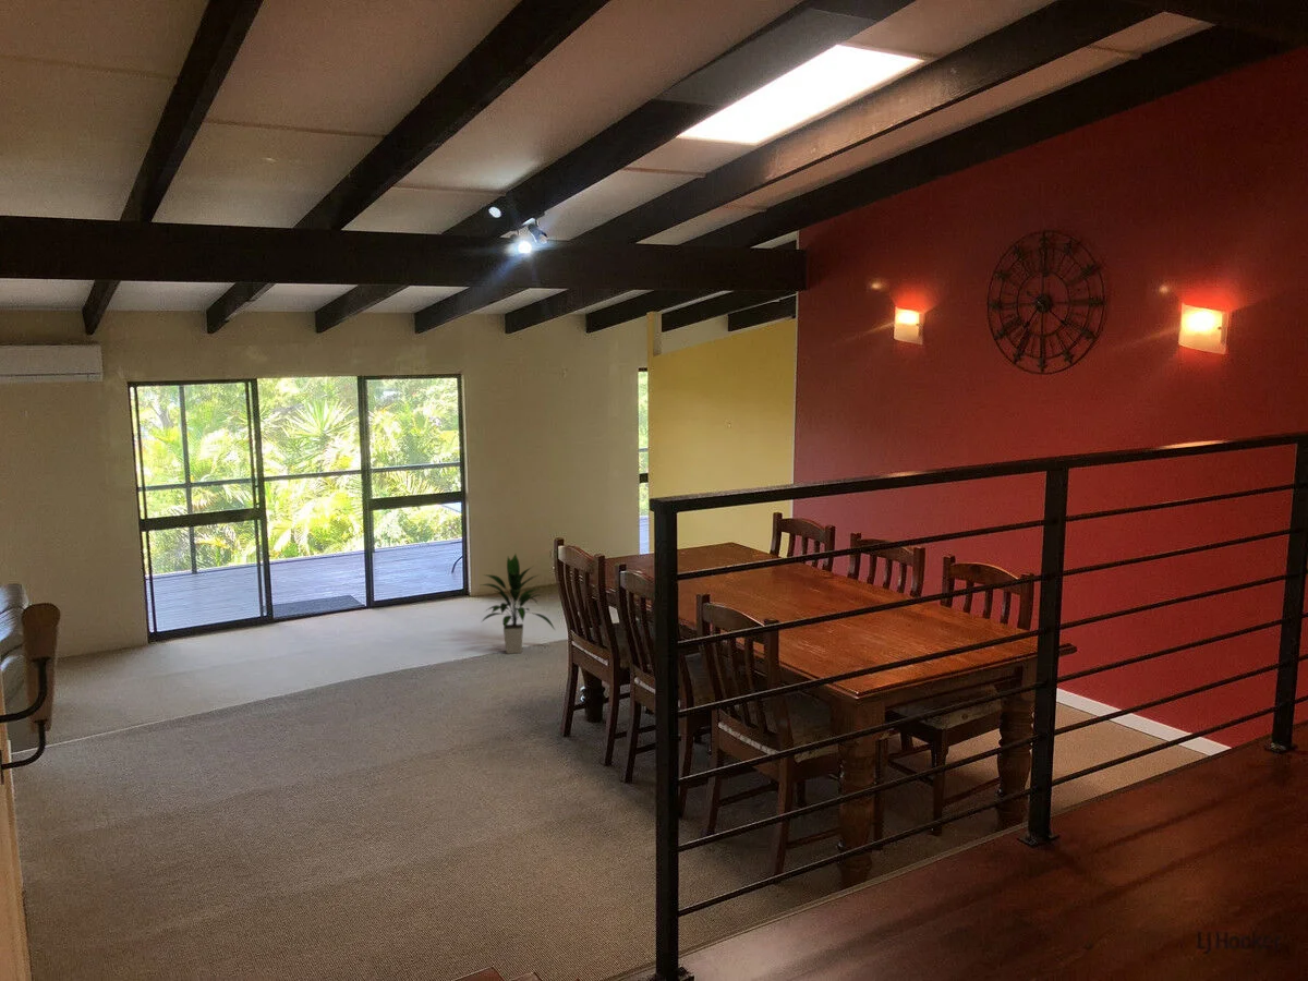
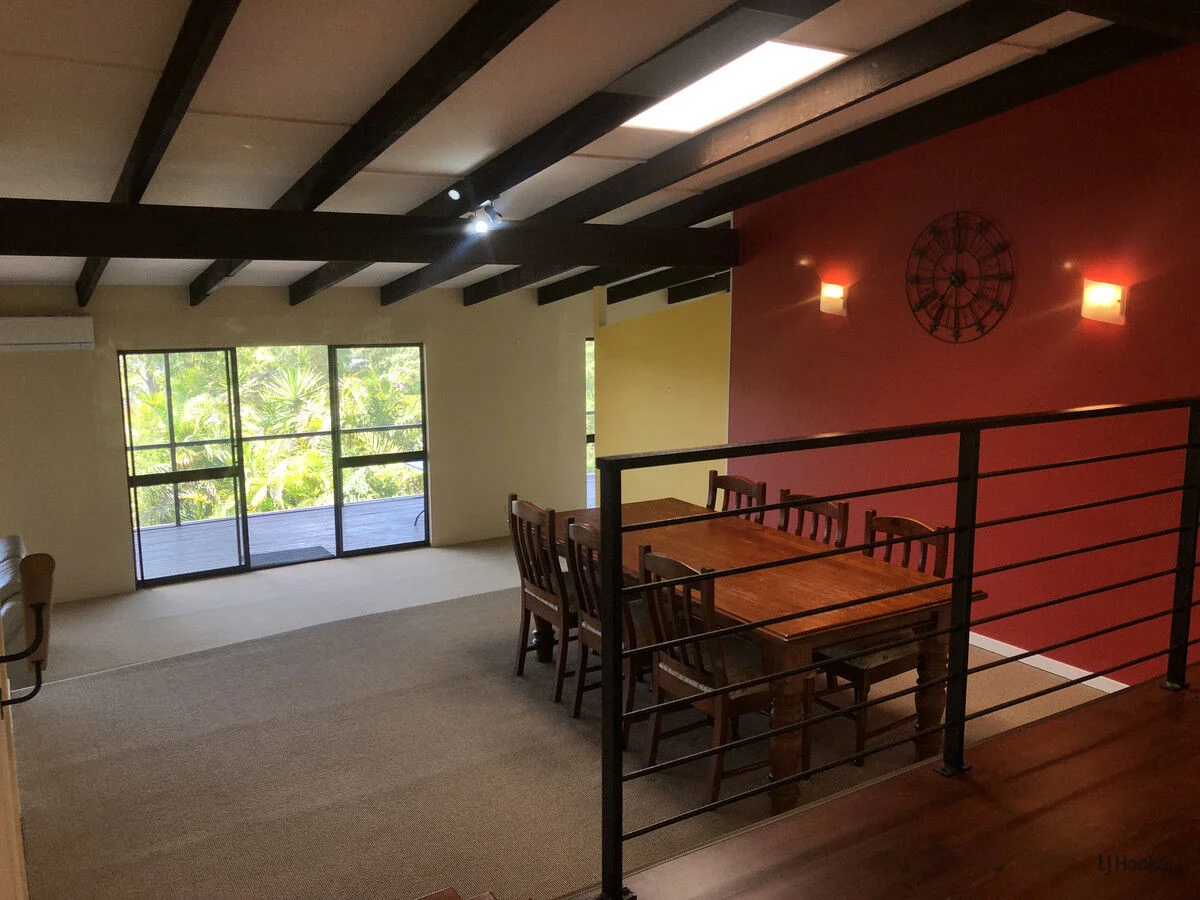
- indoor plant (514, 605)
